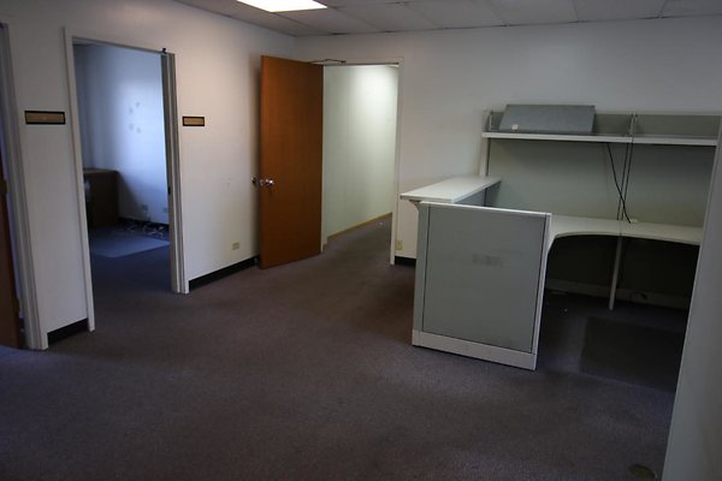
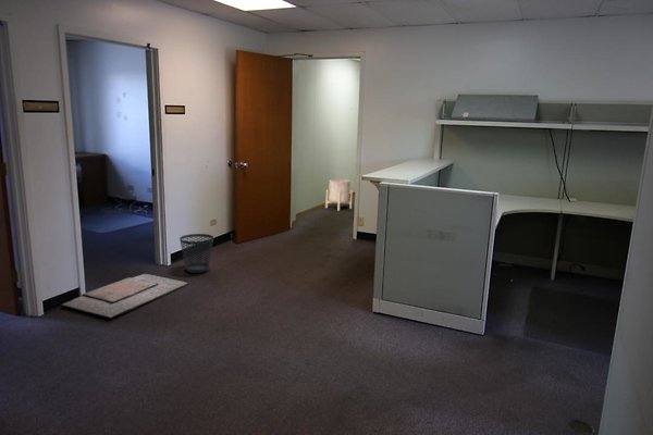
+ wastebasket (197, 253)
+ planter (338, 194)
+ doormat (128, 291)
